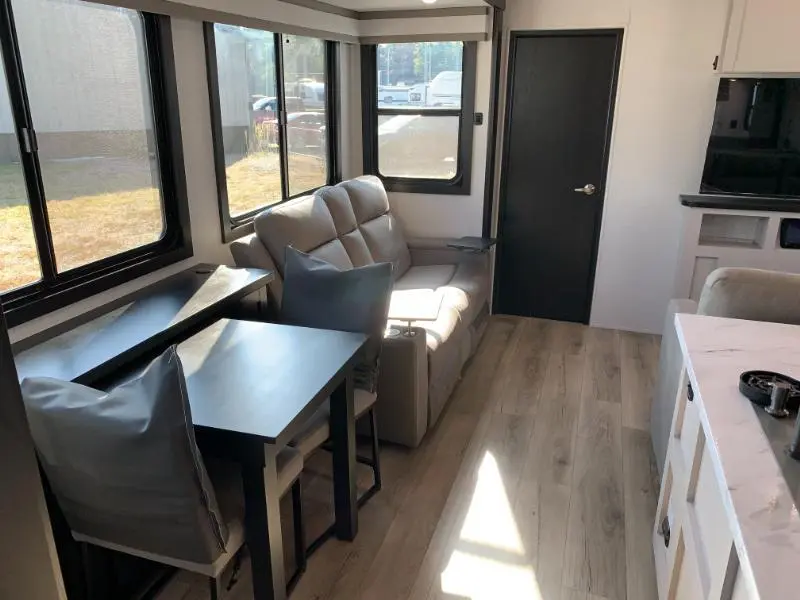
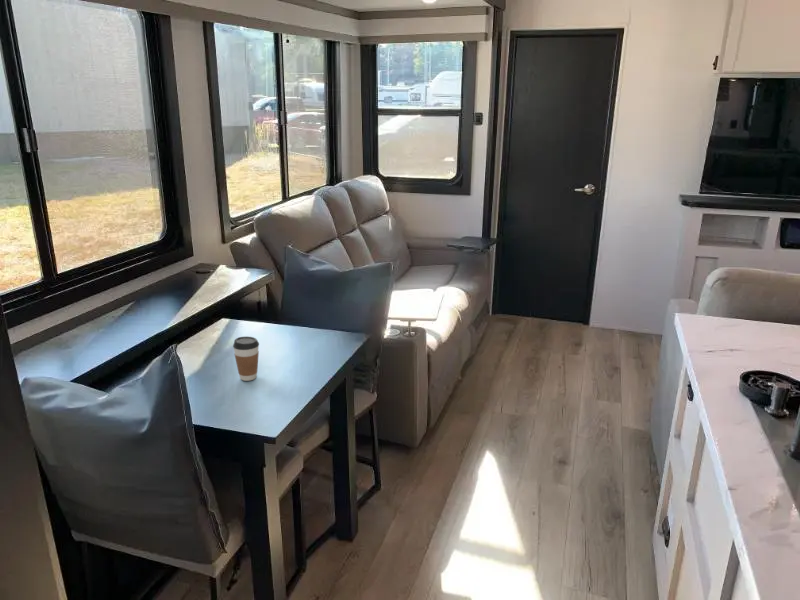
+ coffee cup (247, 358)
